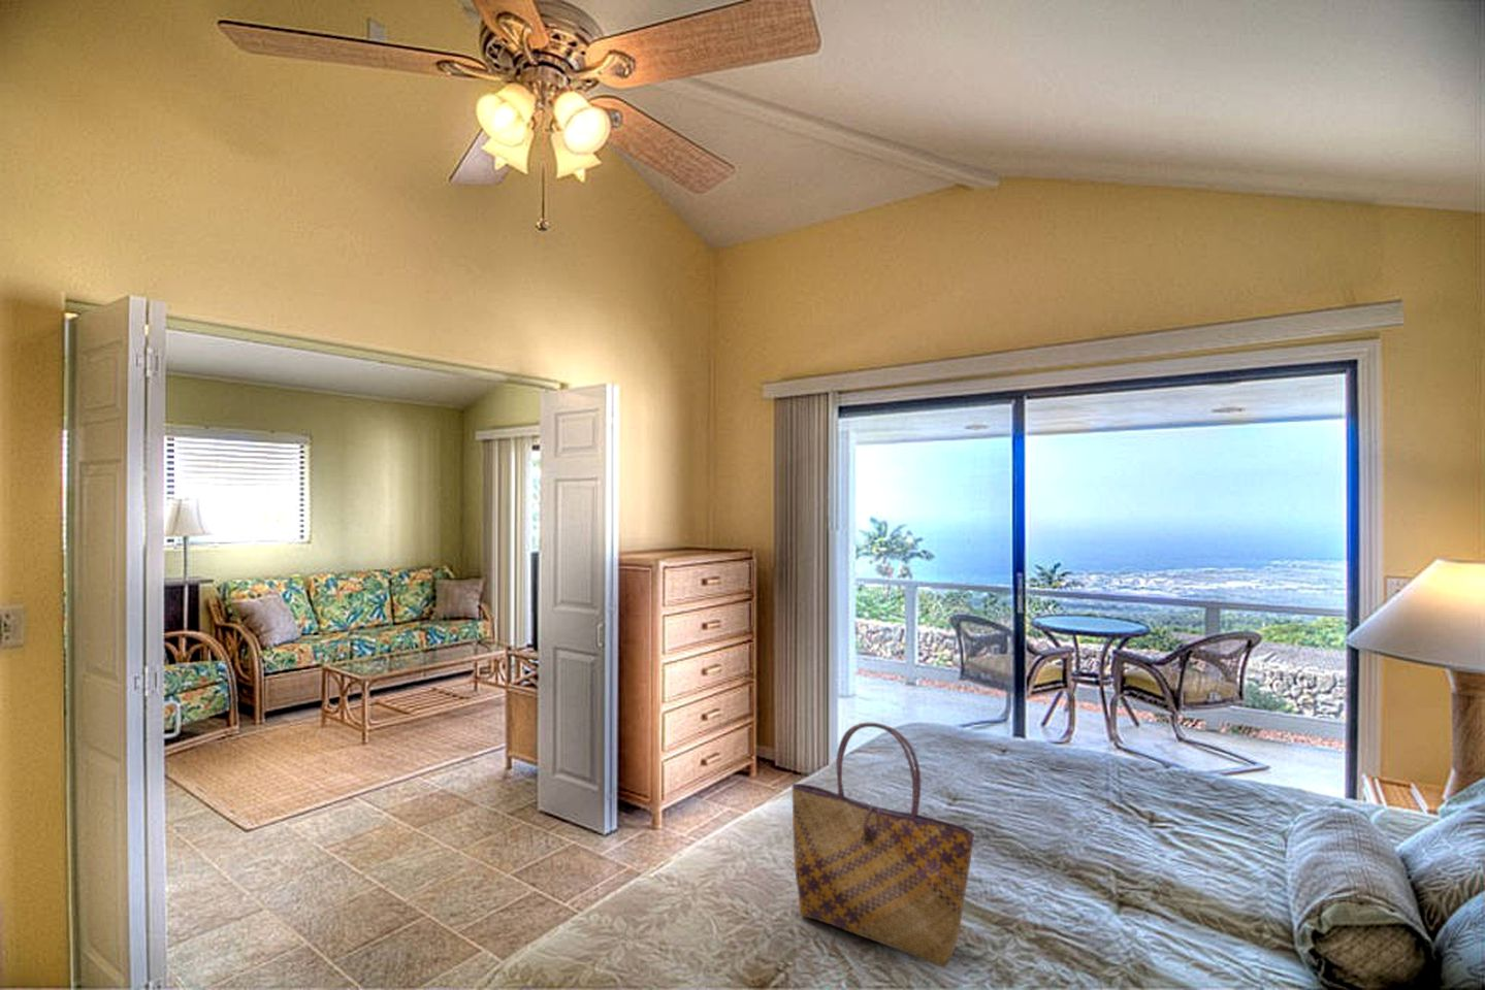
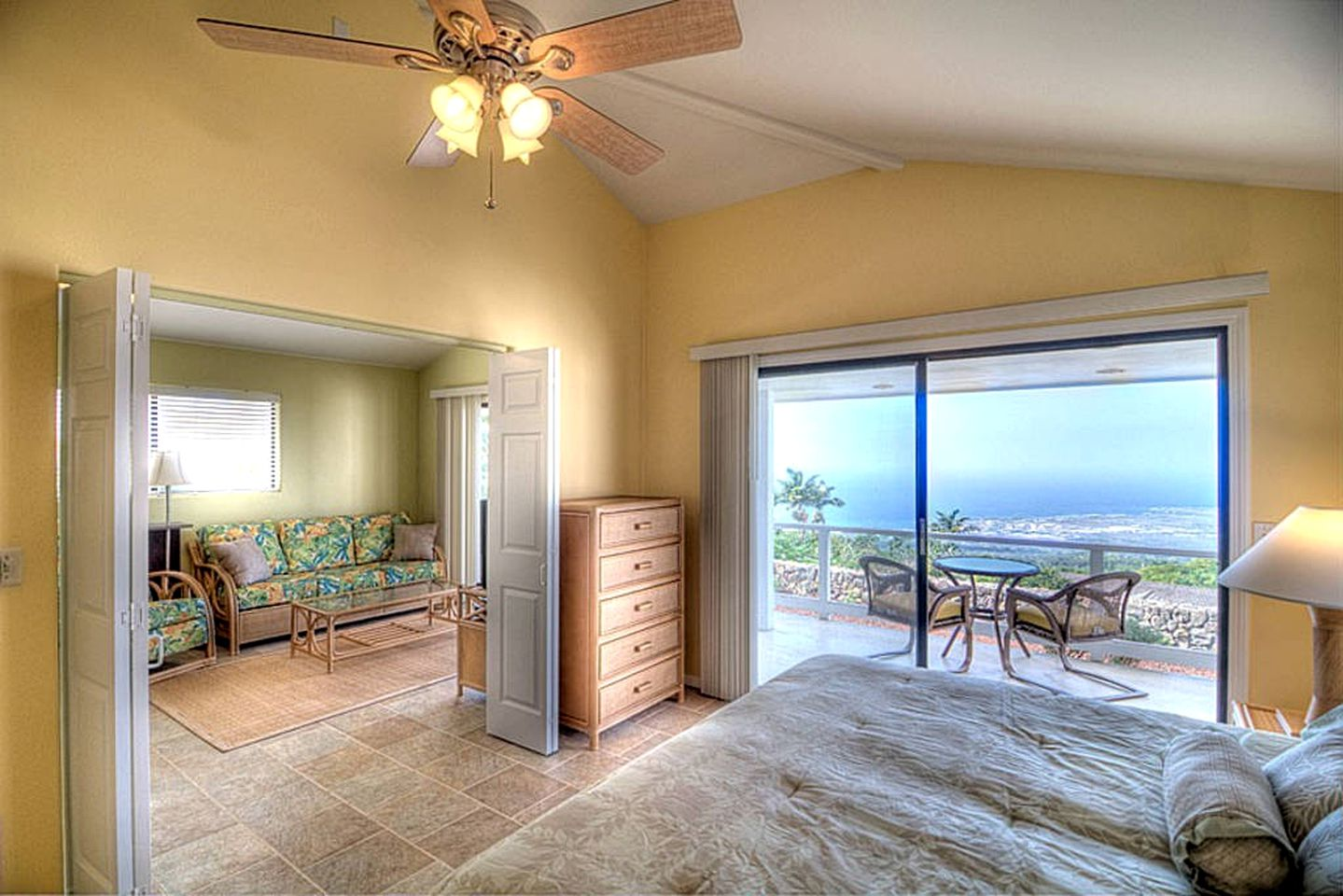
- tote bag (876, 825)
